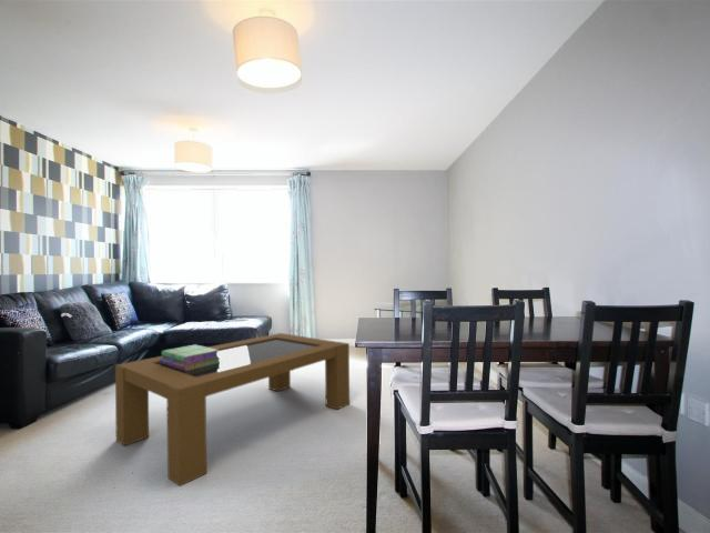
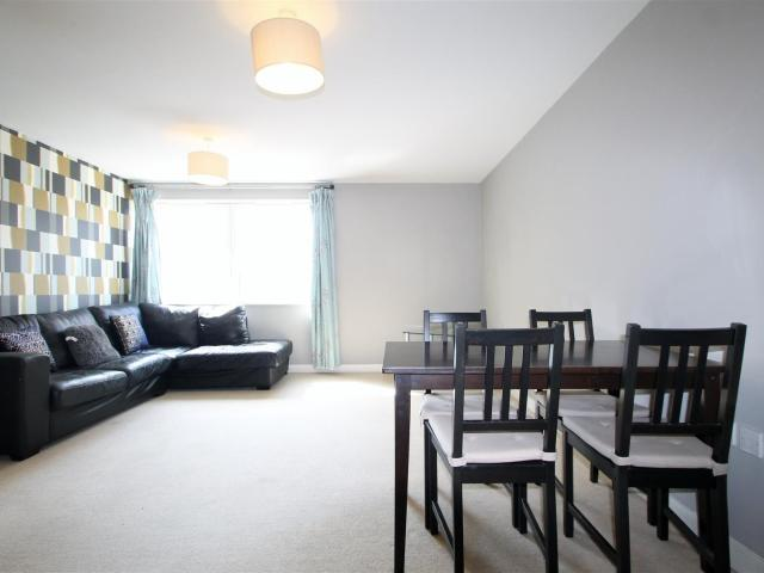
- coffee table (244, 384)
- stack of books (190, 354)
